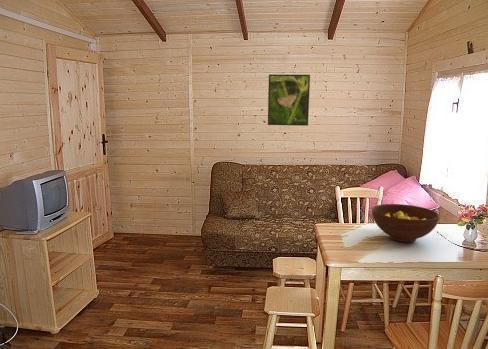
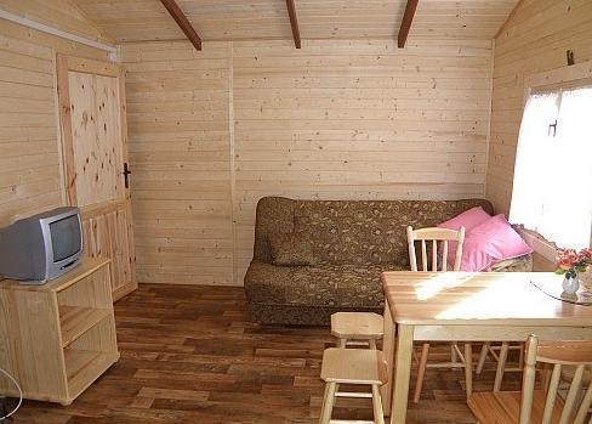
- fruit bowl (403, 225)
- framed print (288, 100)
